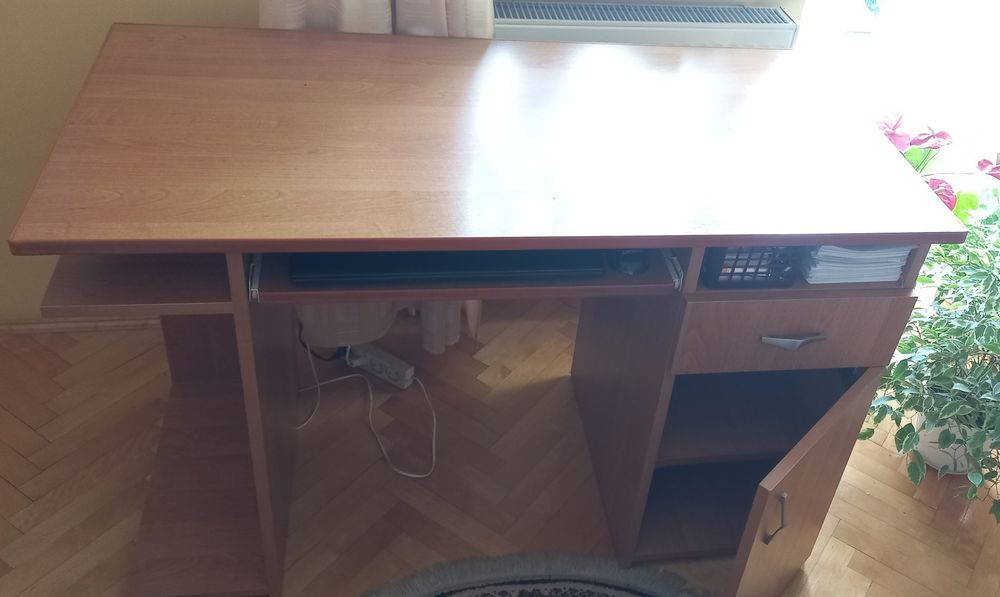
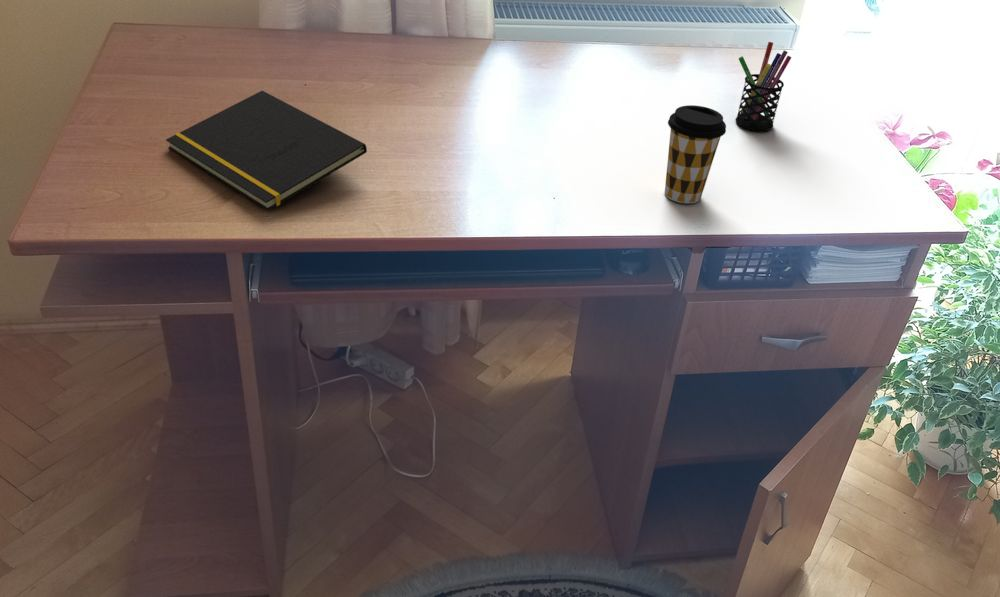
+ coffee cup (690, 155)
+ notepad (265, 145)
+ pen holder (758, 85)
